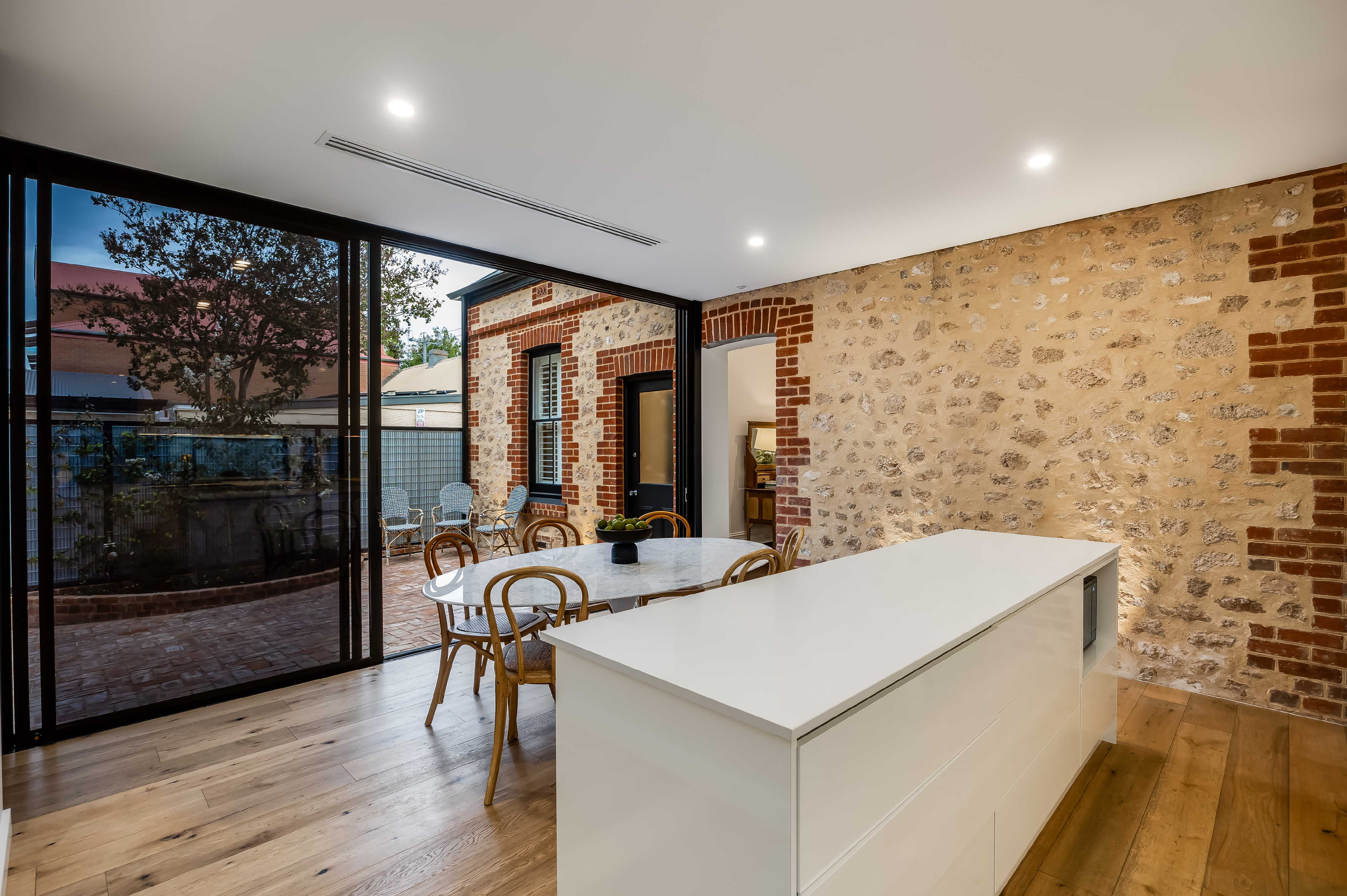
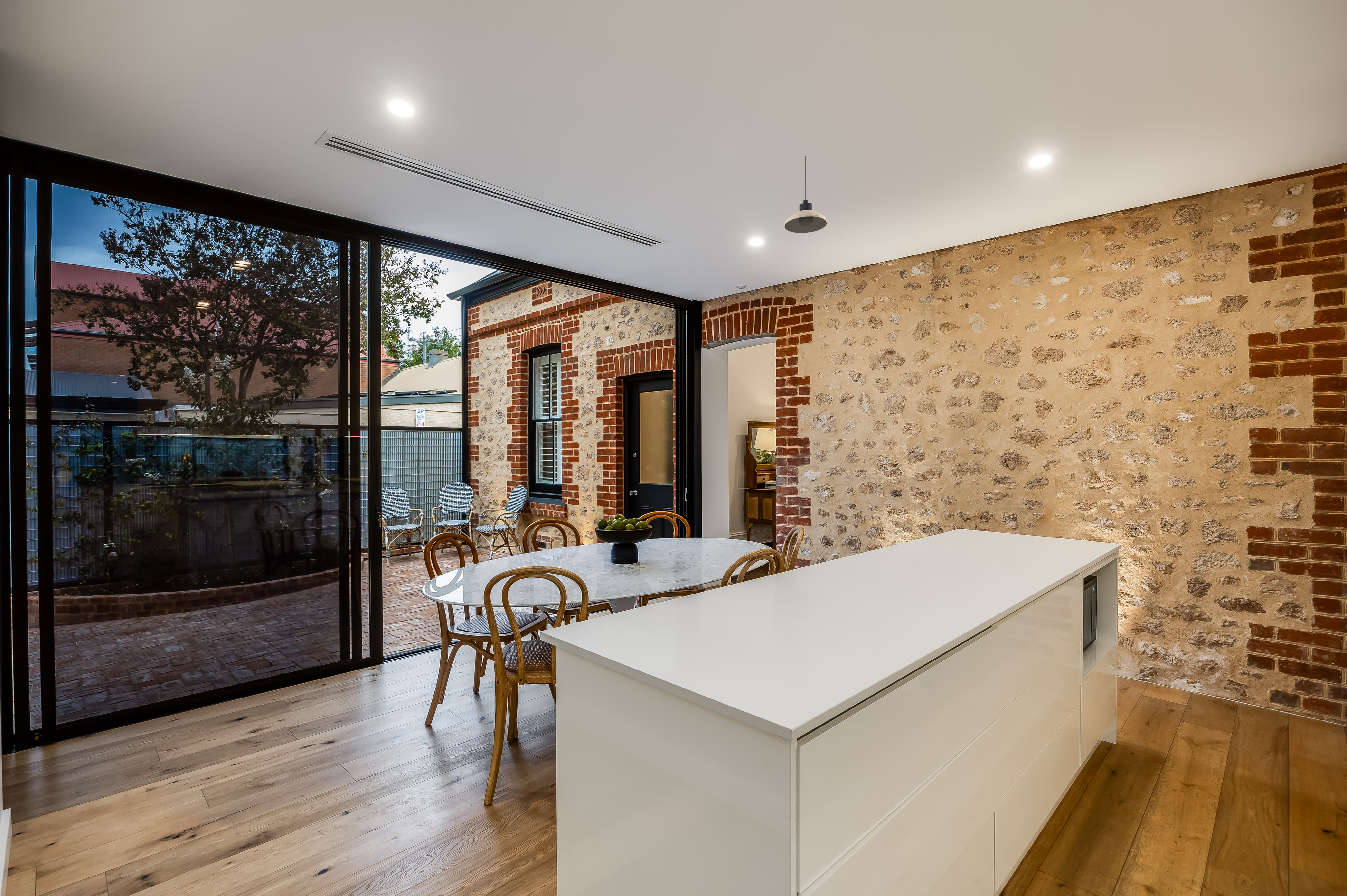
+ pendant light (805, 191)
